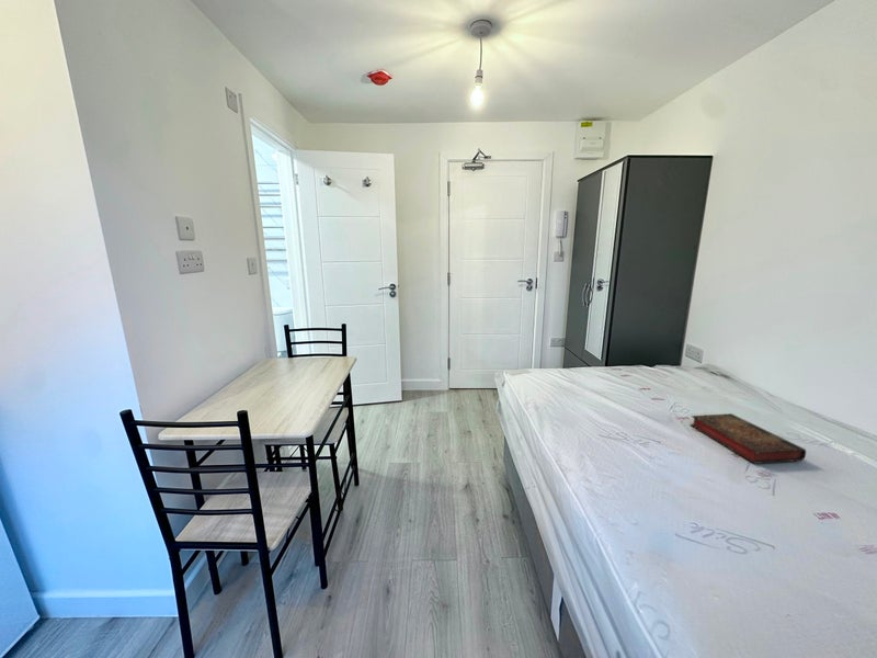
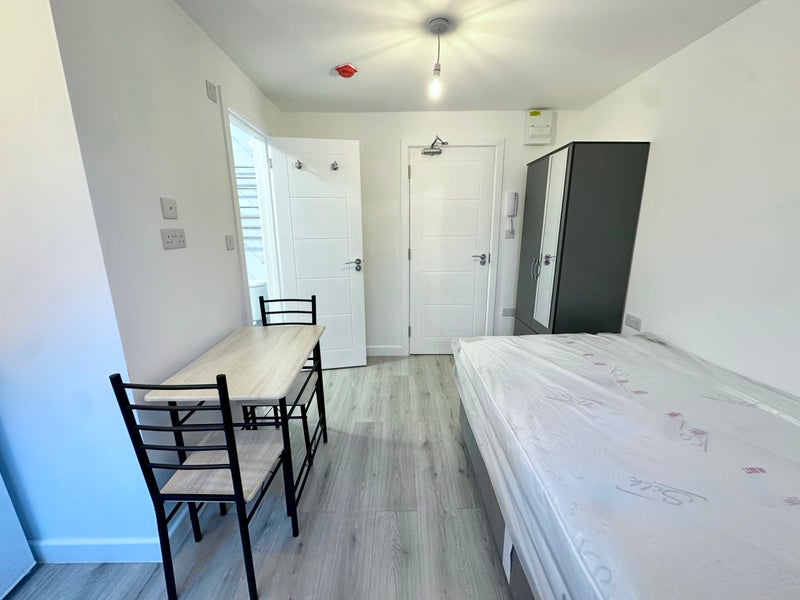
- book (742, 435)
